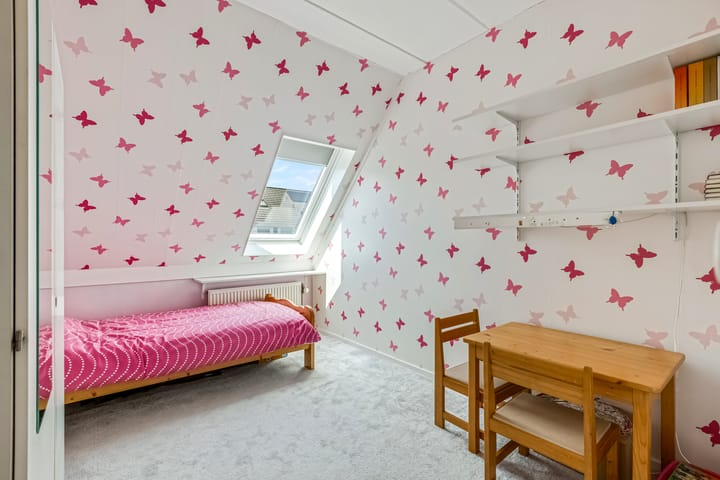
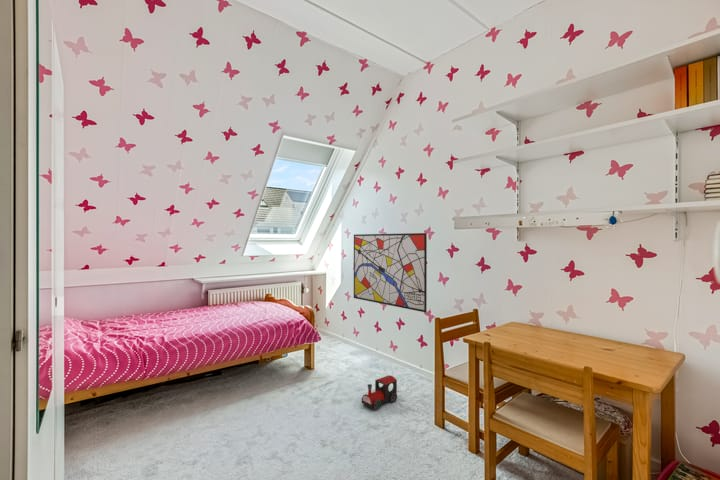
+ wall art (386, 269)
+ toy train (379, 391)
